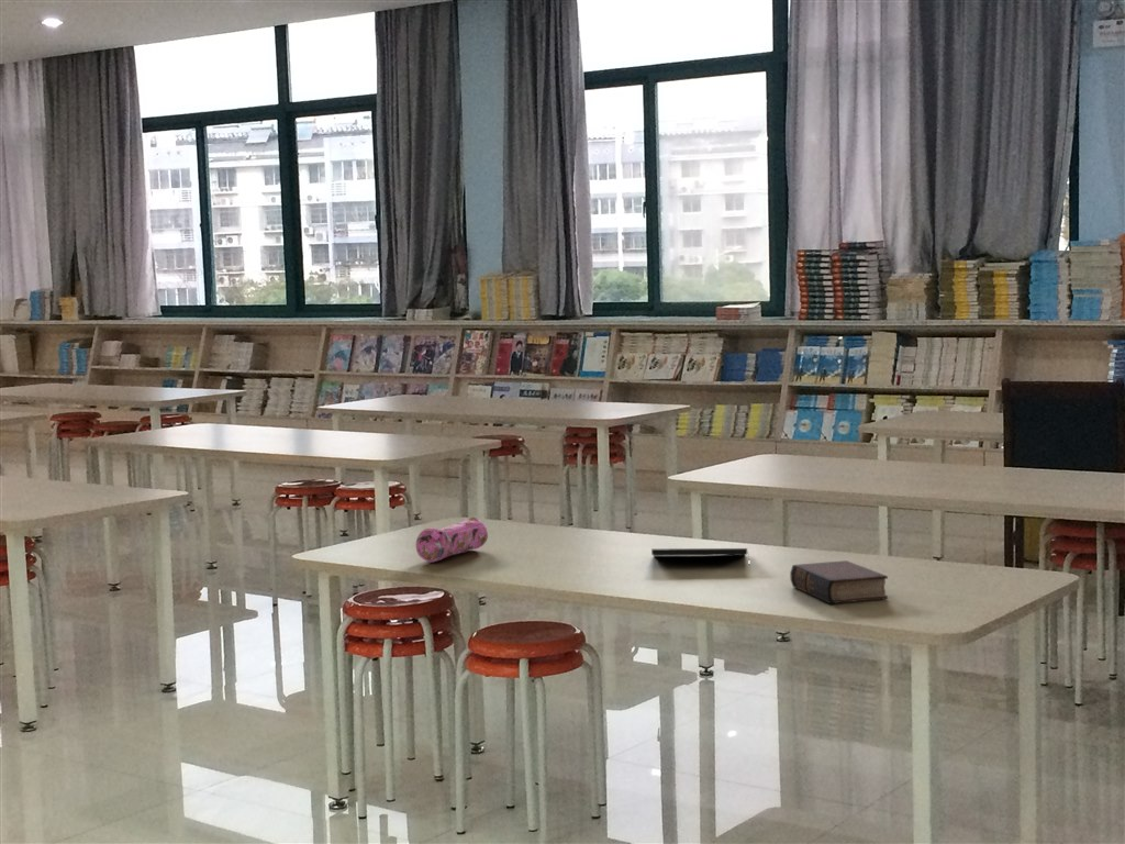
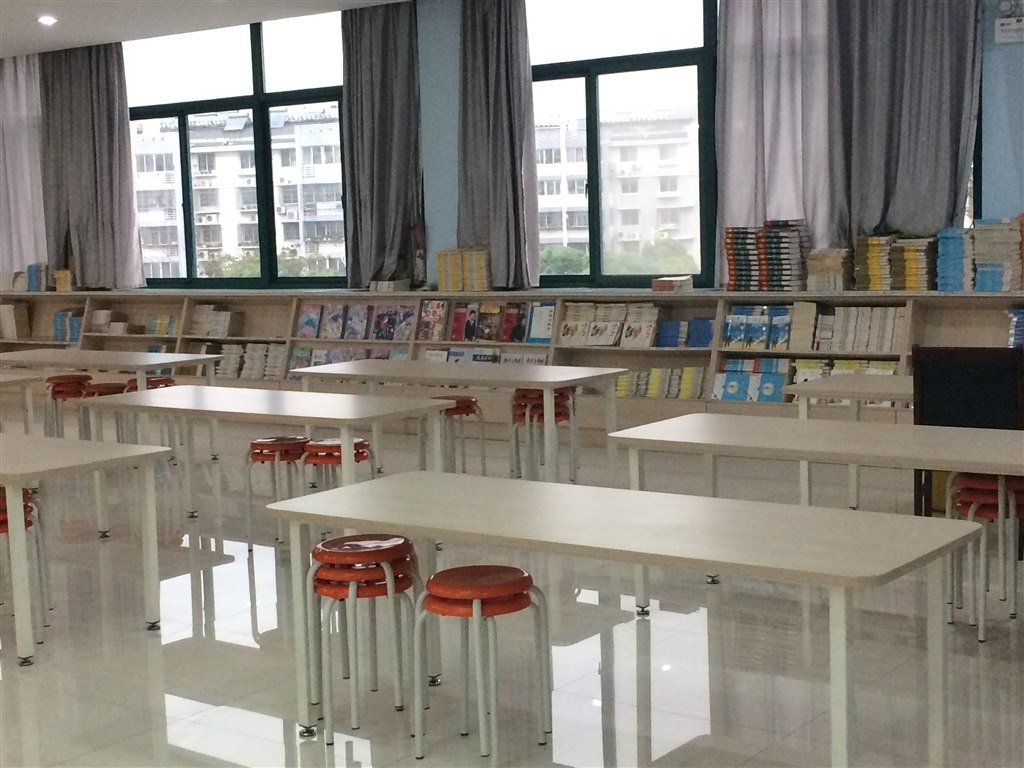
- notepad (699, 552)
- book (837, 581)
- pencil case (453, 538)
